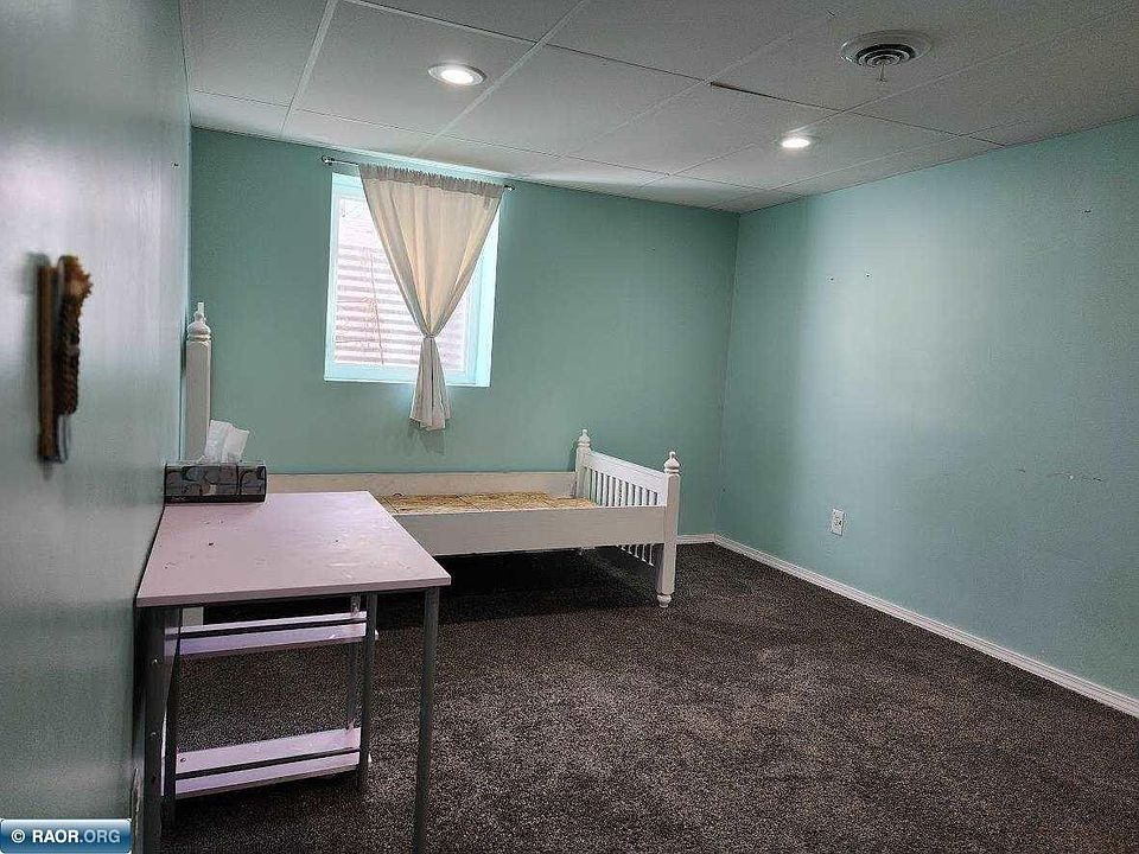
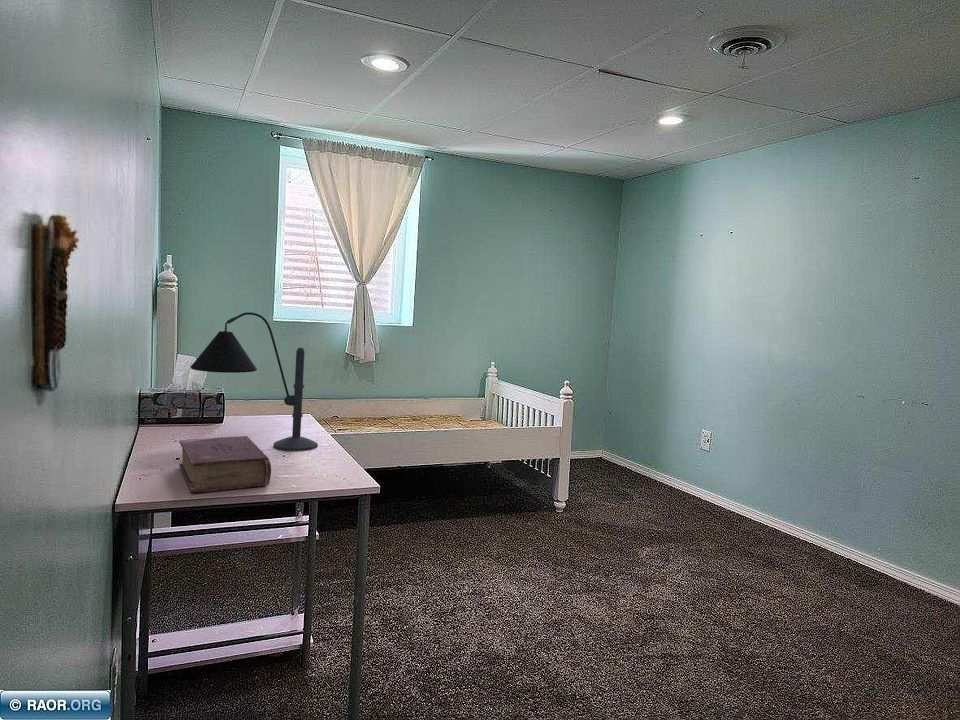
+ desk lamp (255, 370)
+ book (223, 461)
